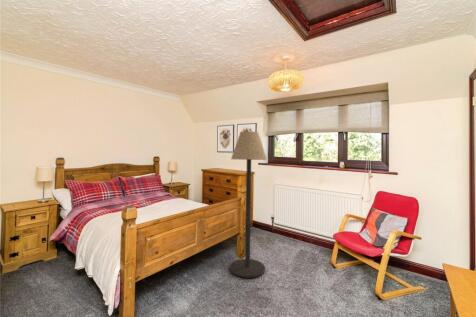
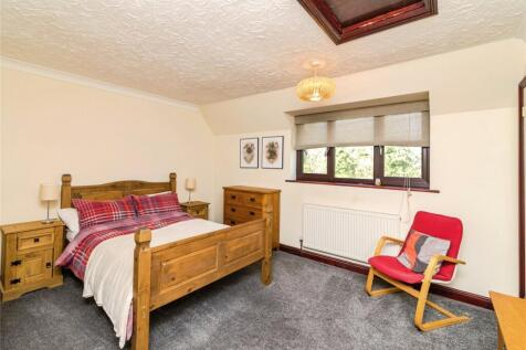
- floor lamp (248, 200)
